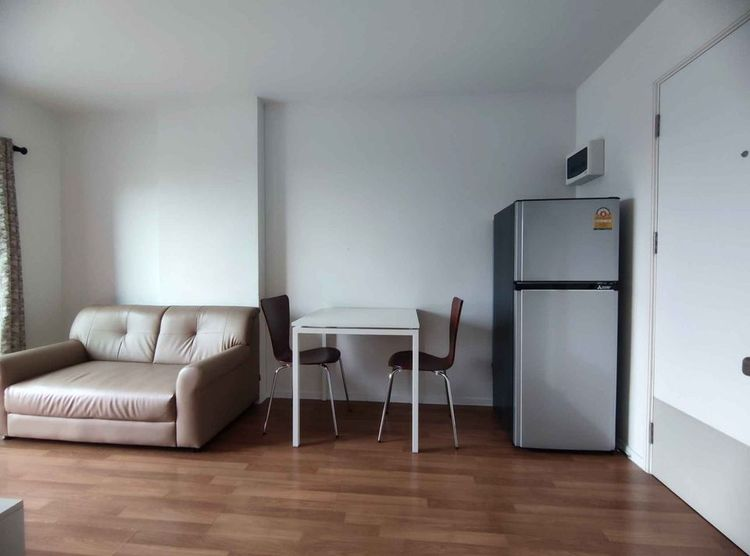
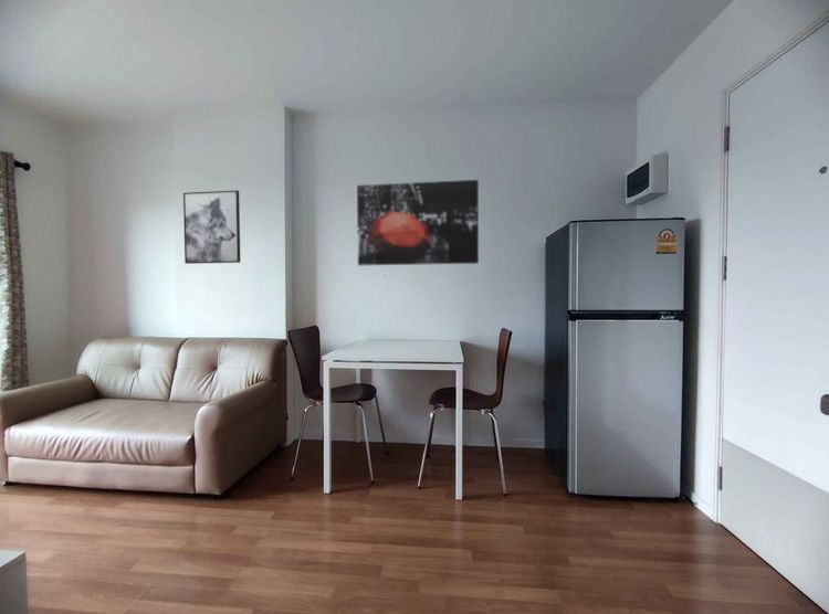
+ wall art (211, 227)
+ wall art (417, 223)
